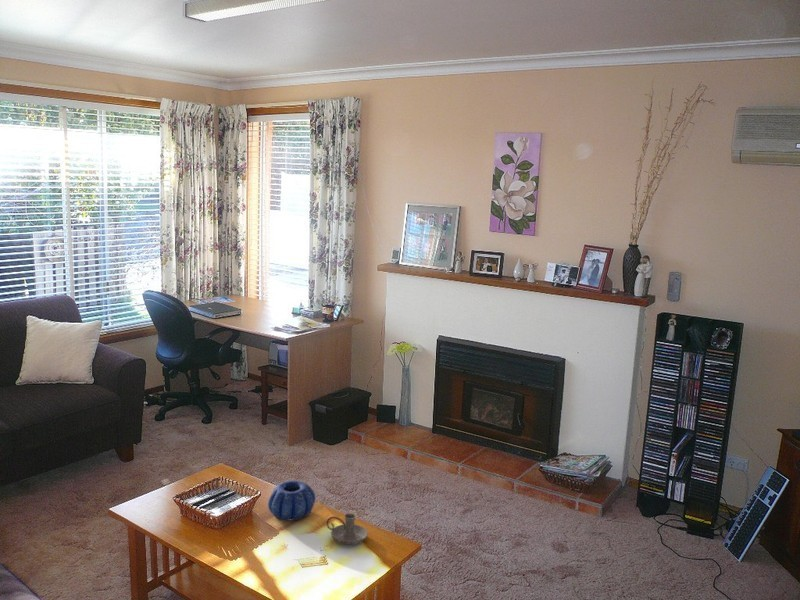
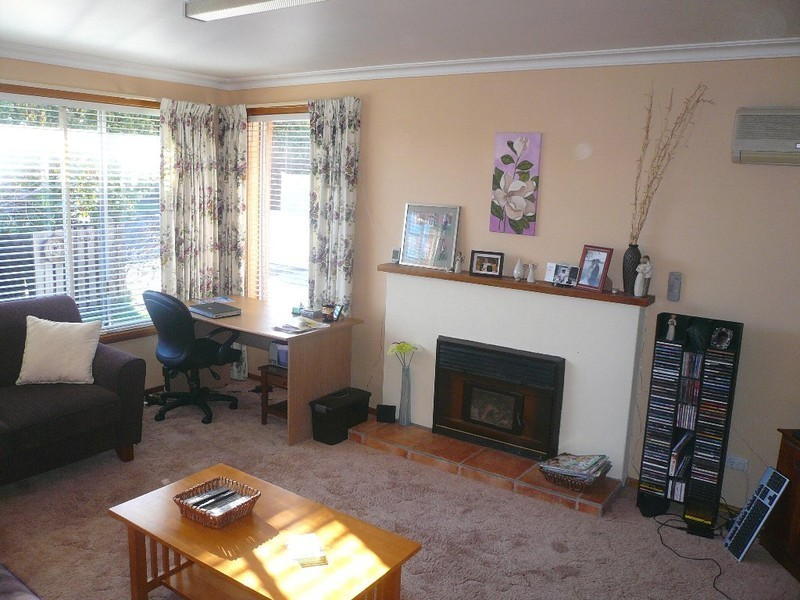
- candle holder (345, 526)
- decorative bowl (291, 499)
